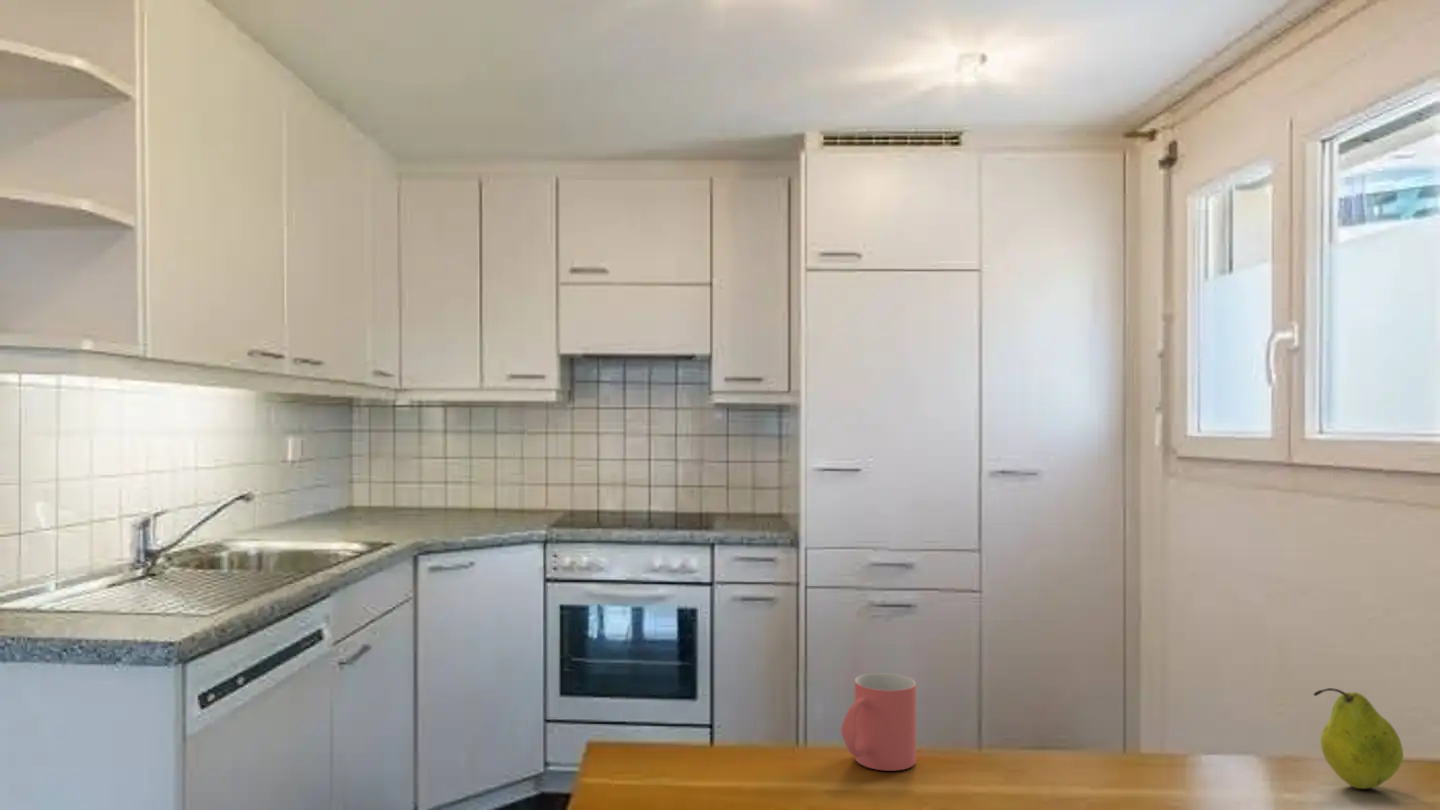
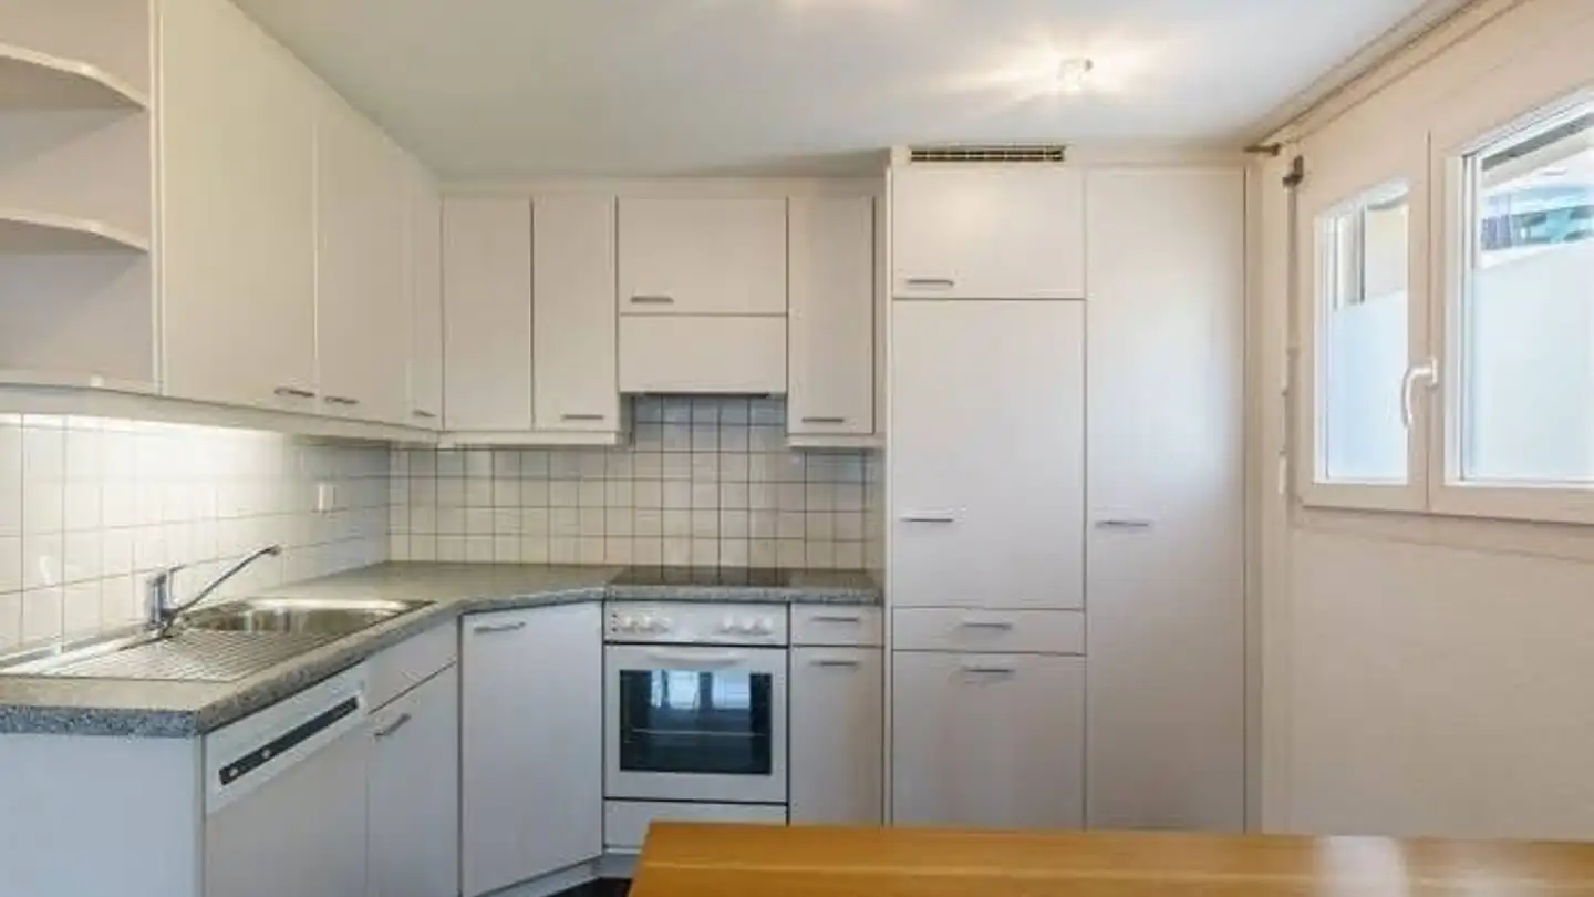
- fruit (1354, 736)
- mug (875, 724)
